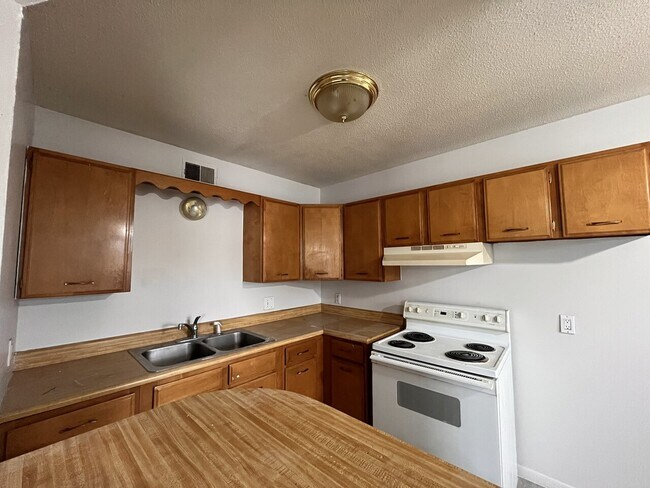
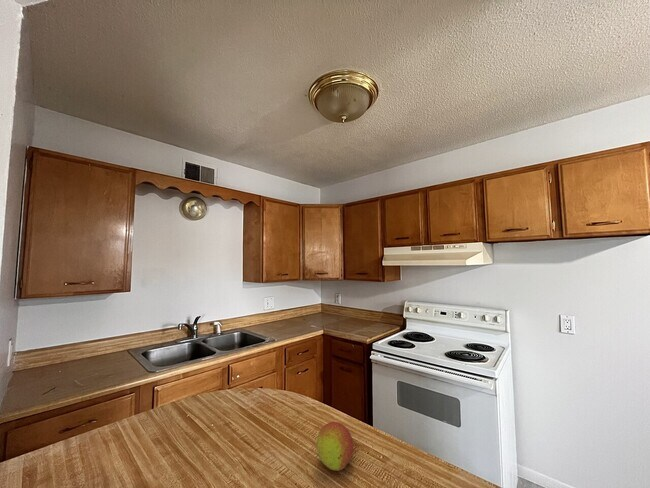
+ fruit (335, 445)
